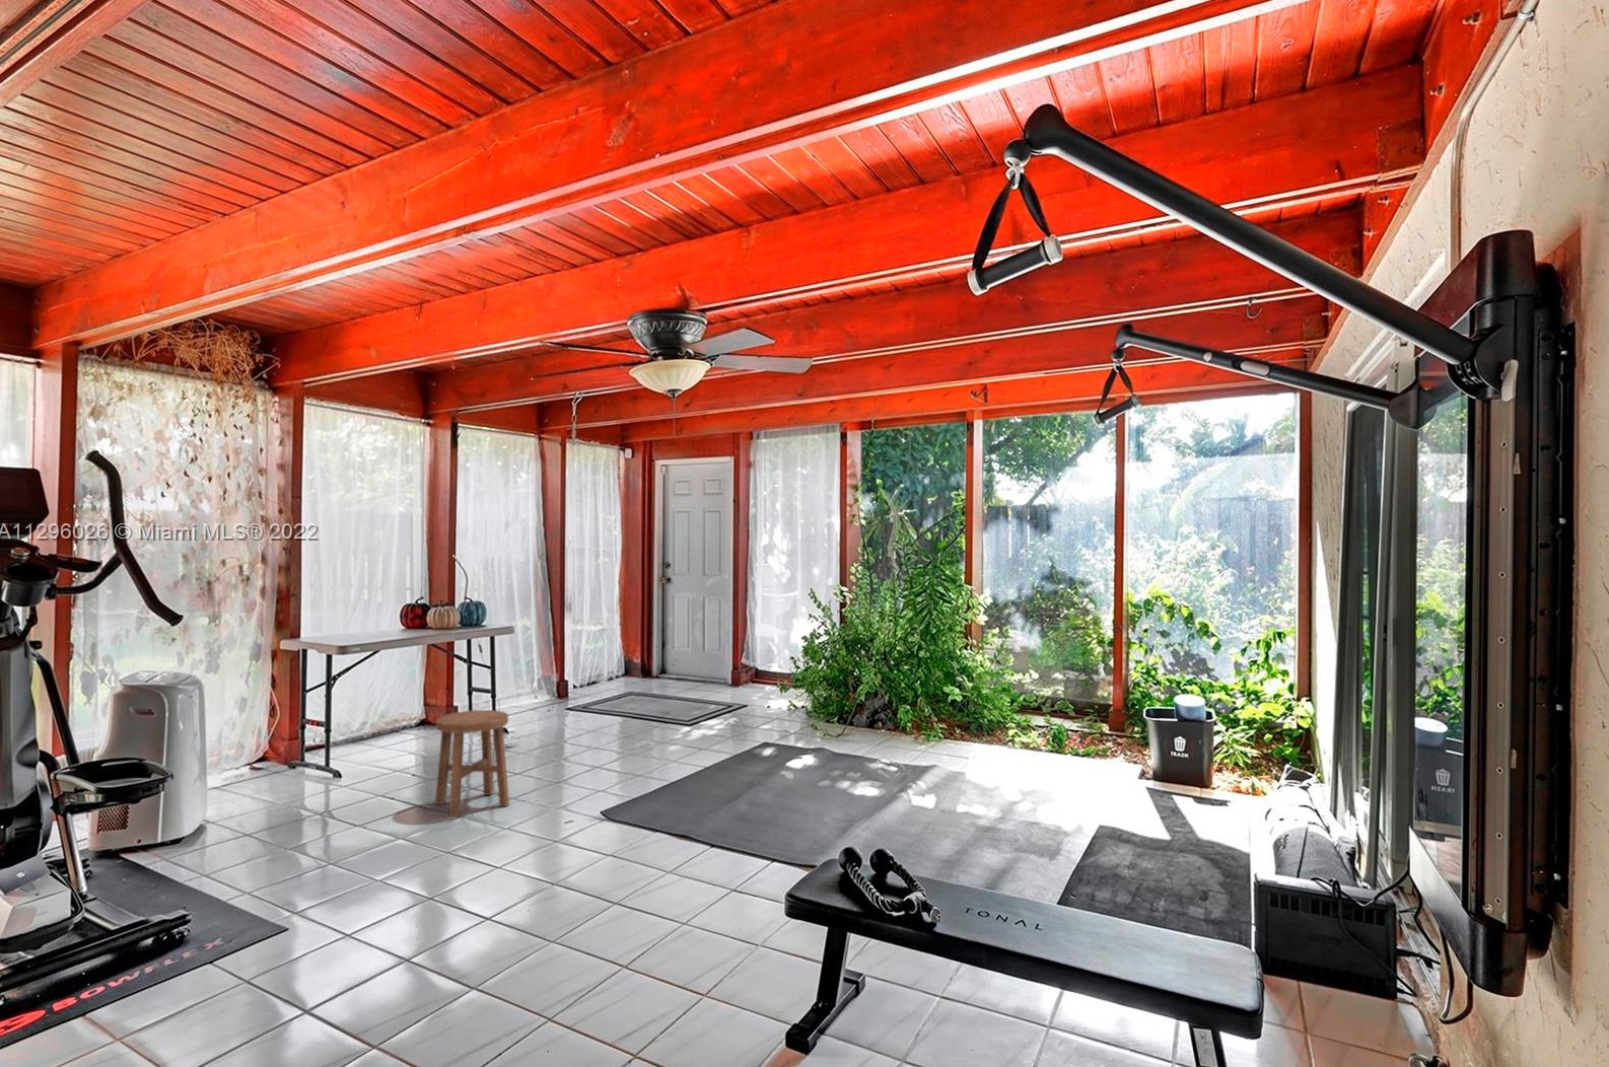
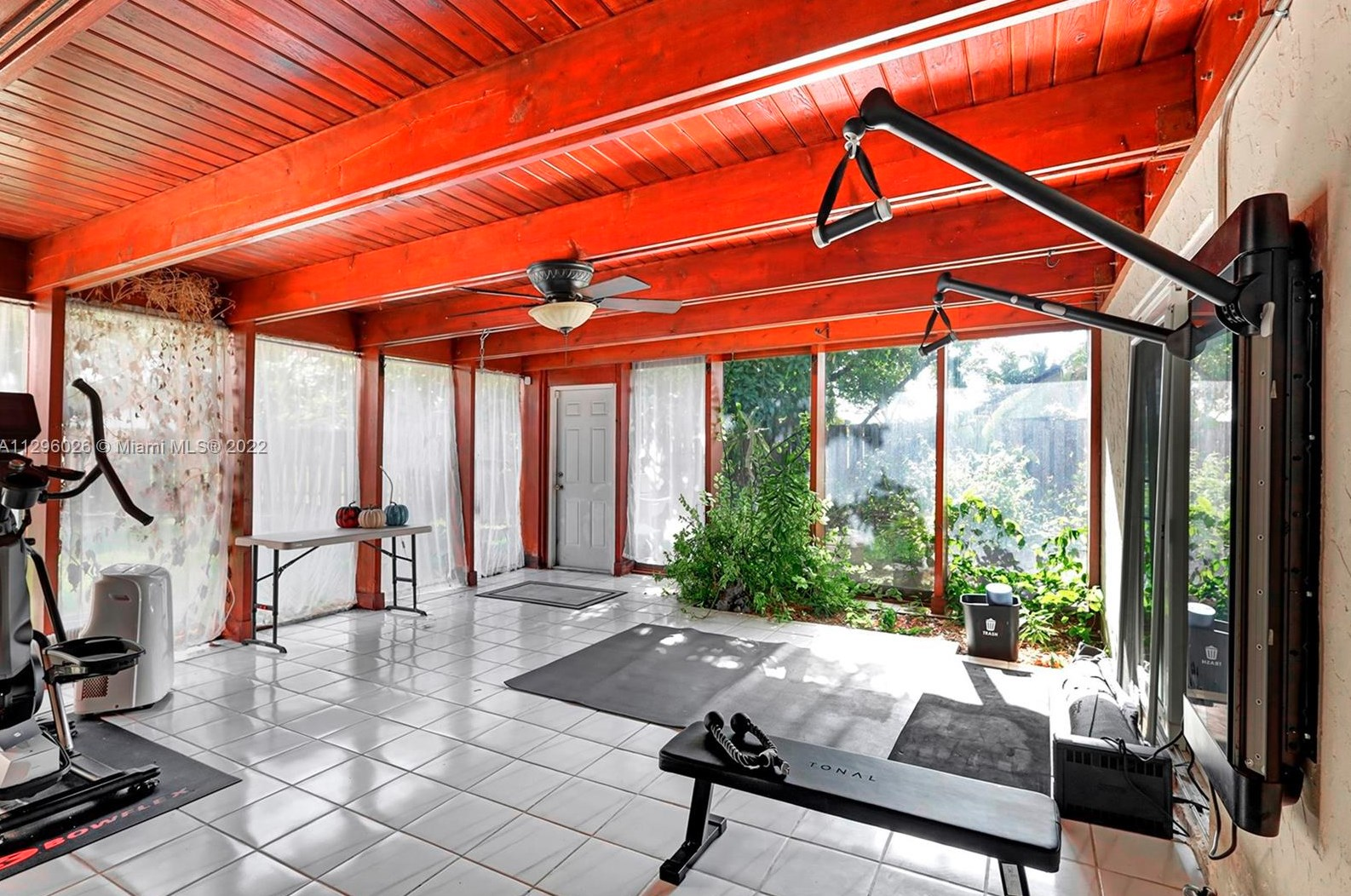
- stool (474, 762)
